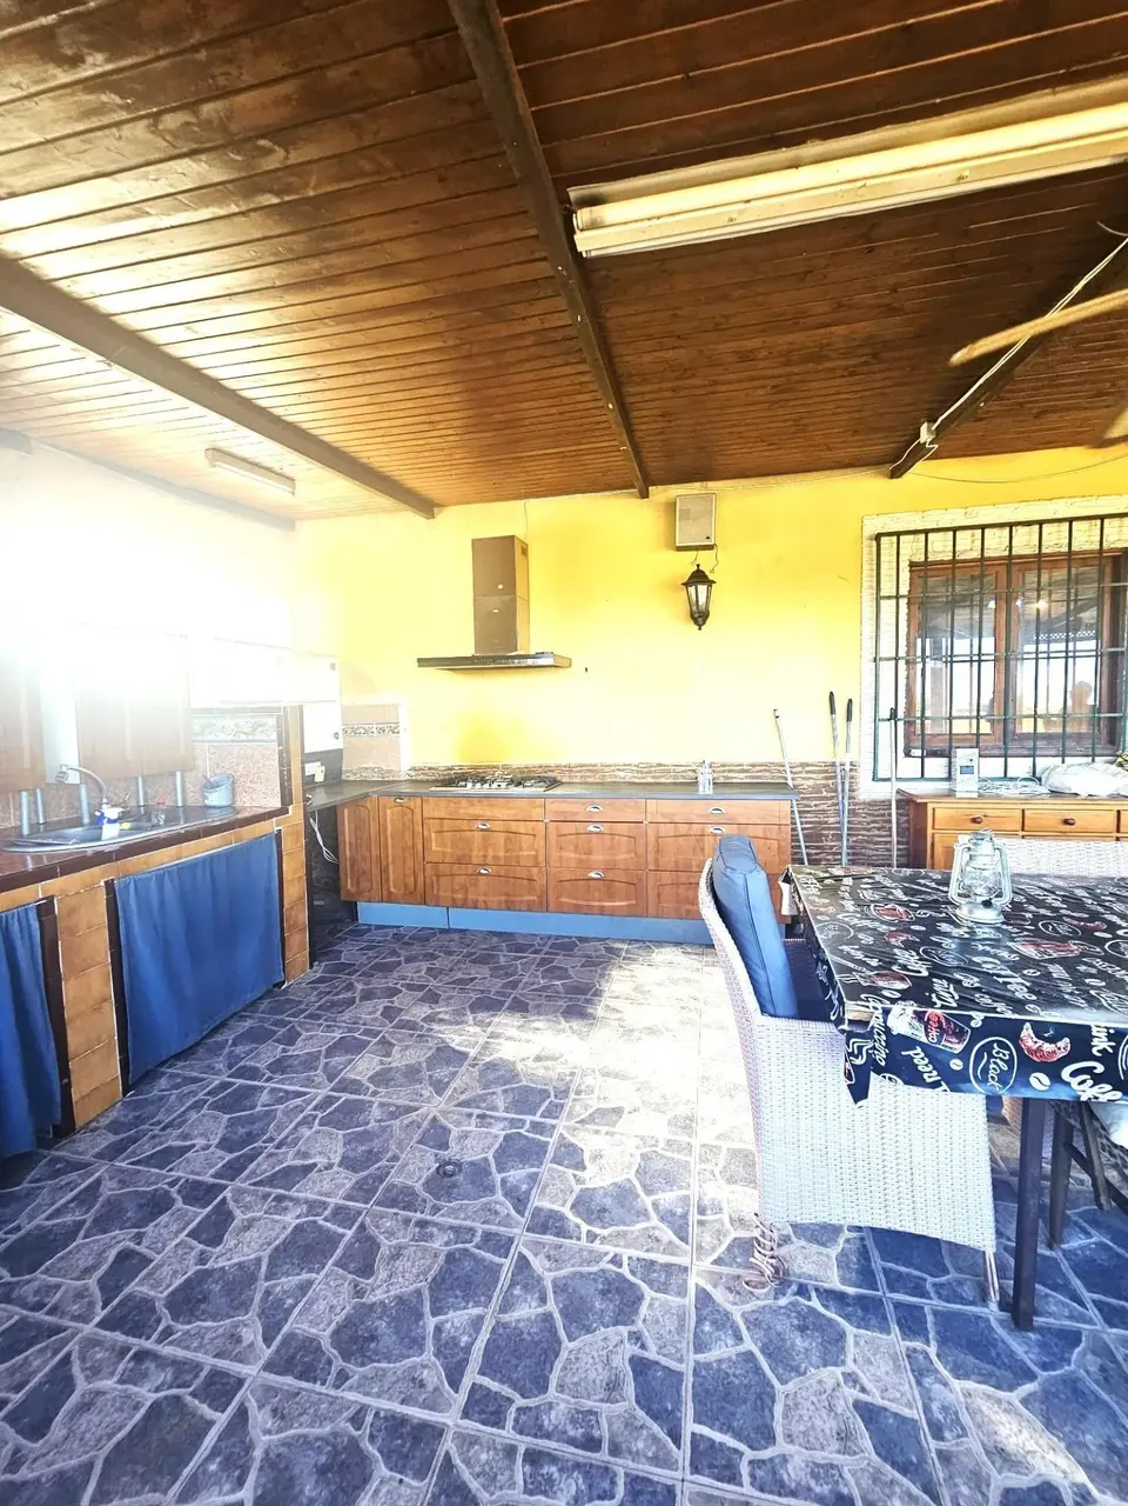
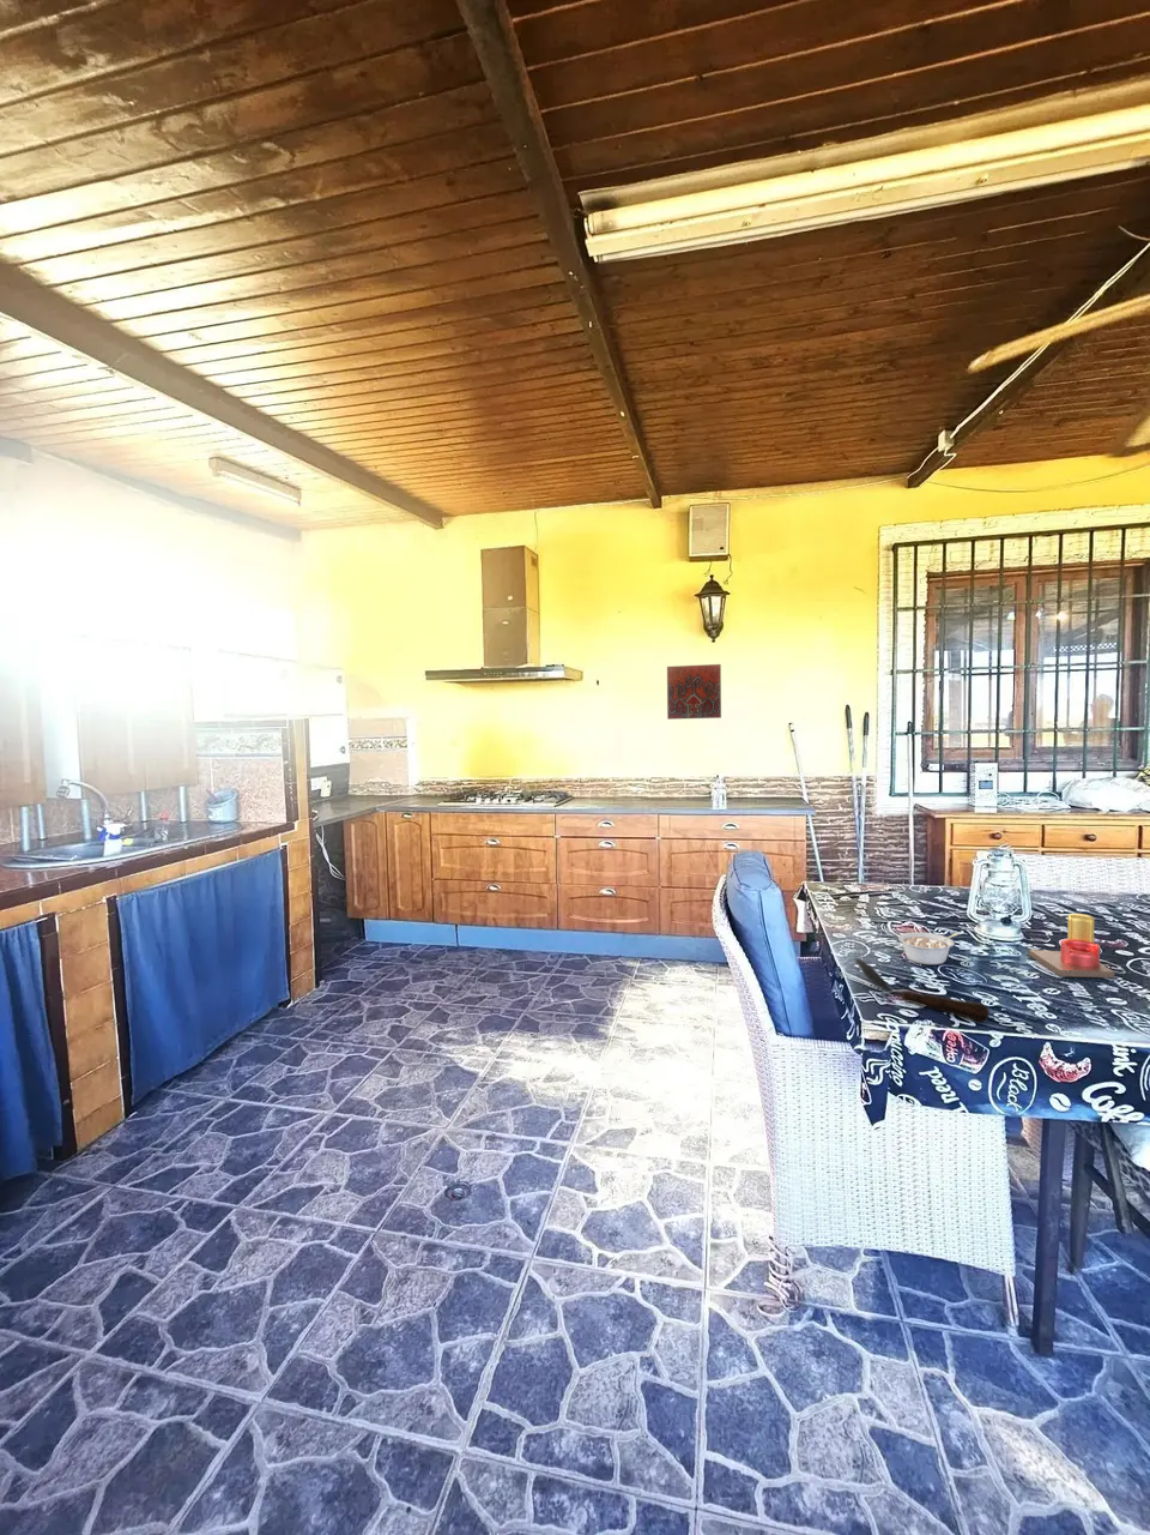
+ spoon (916, 994)
+ legume (927, 946)
+ candle (1071, 943)
+ decorative tile (693, 691)
